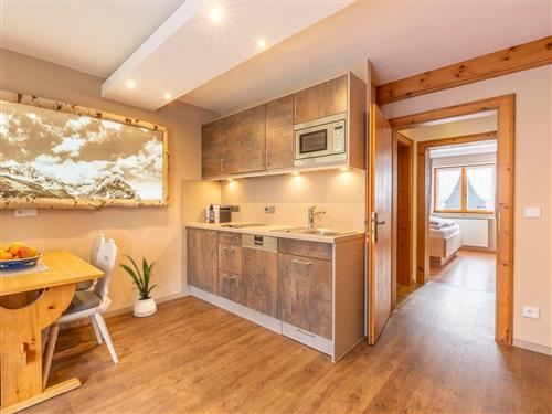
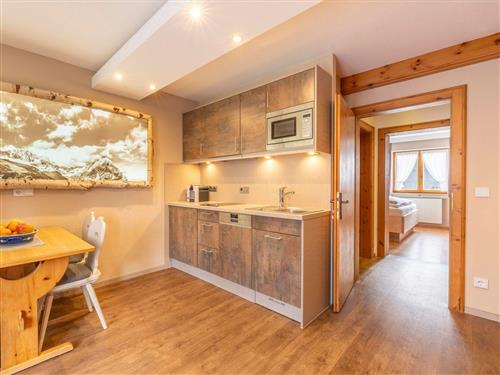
- house plant (141, 283)
